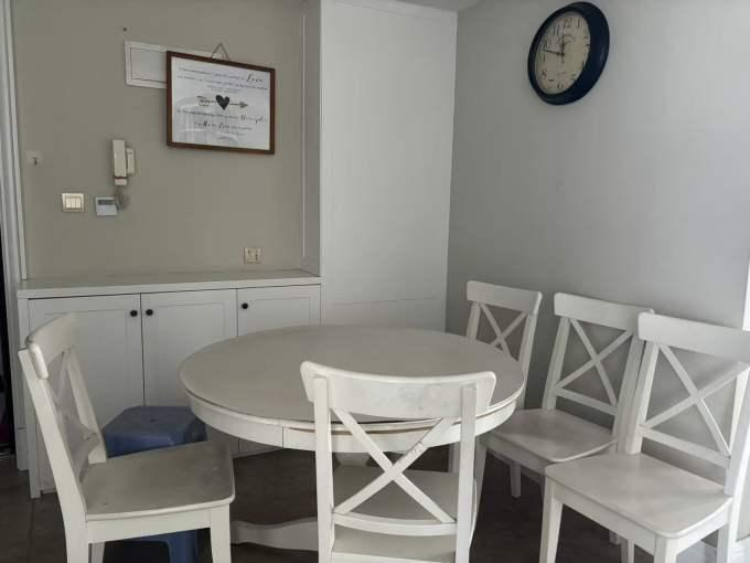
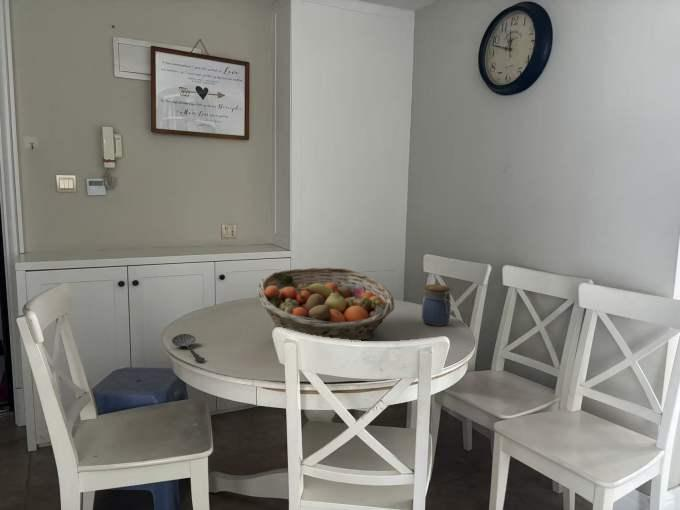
+ jar (437, 304)
+ spoon (190, 348)
+ fruit basket (326, 303)
